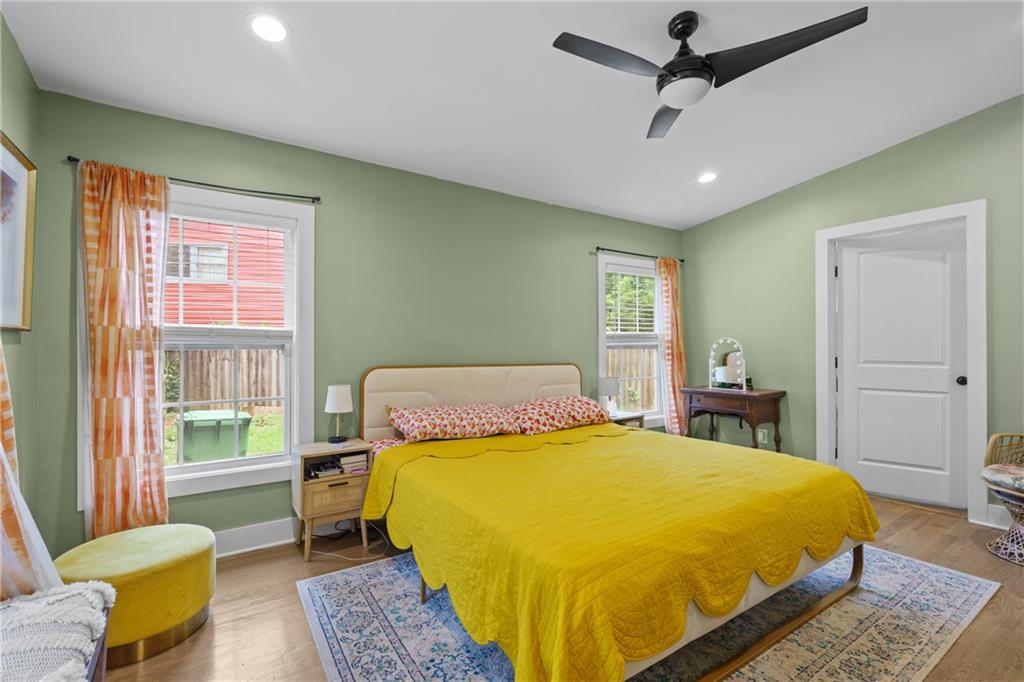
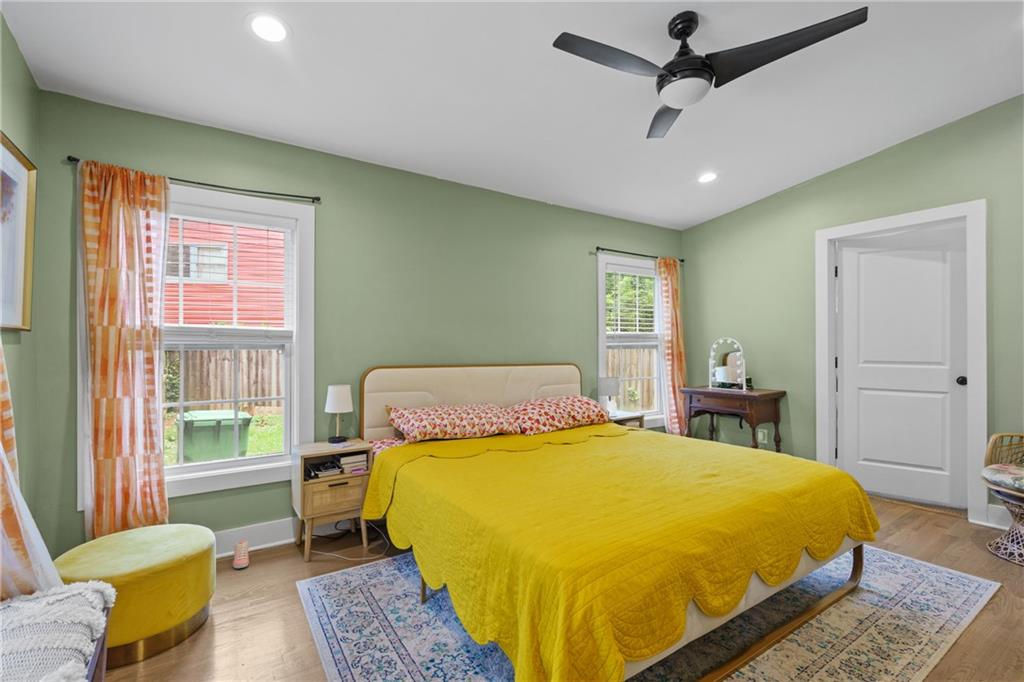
+ sneaker (241, 553)
